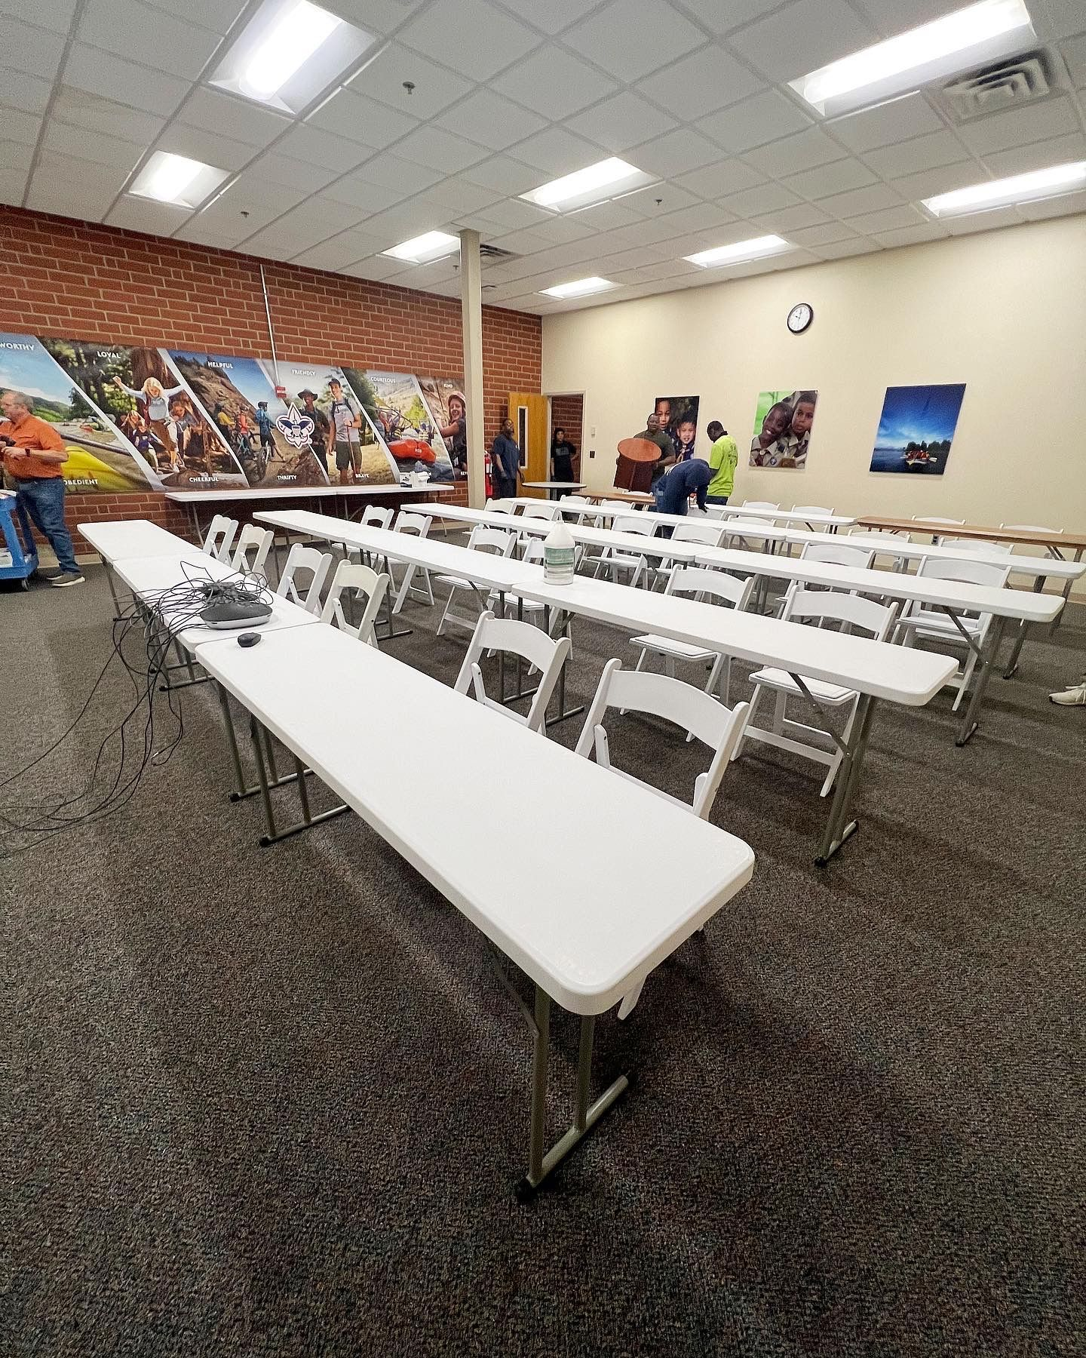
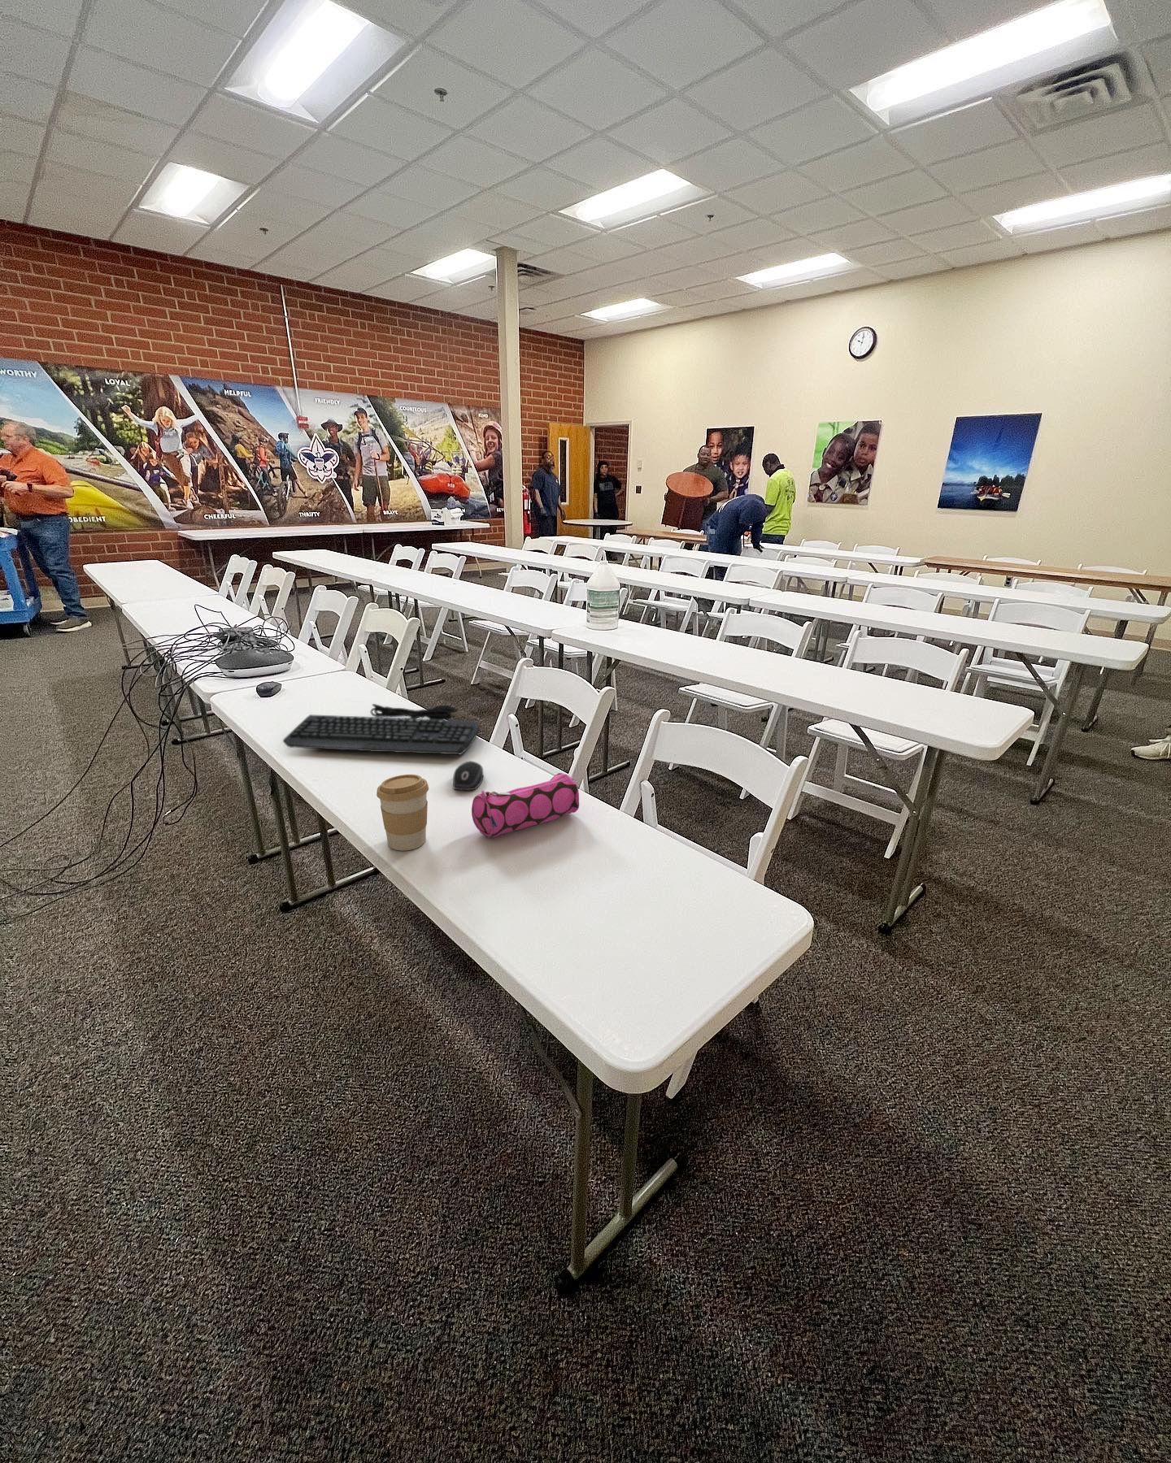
+ pencil case (528, 801)
+ computer mouse (468, 773)
+ keyboard (392, 724)
+ coffee cup (404, 811)
